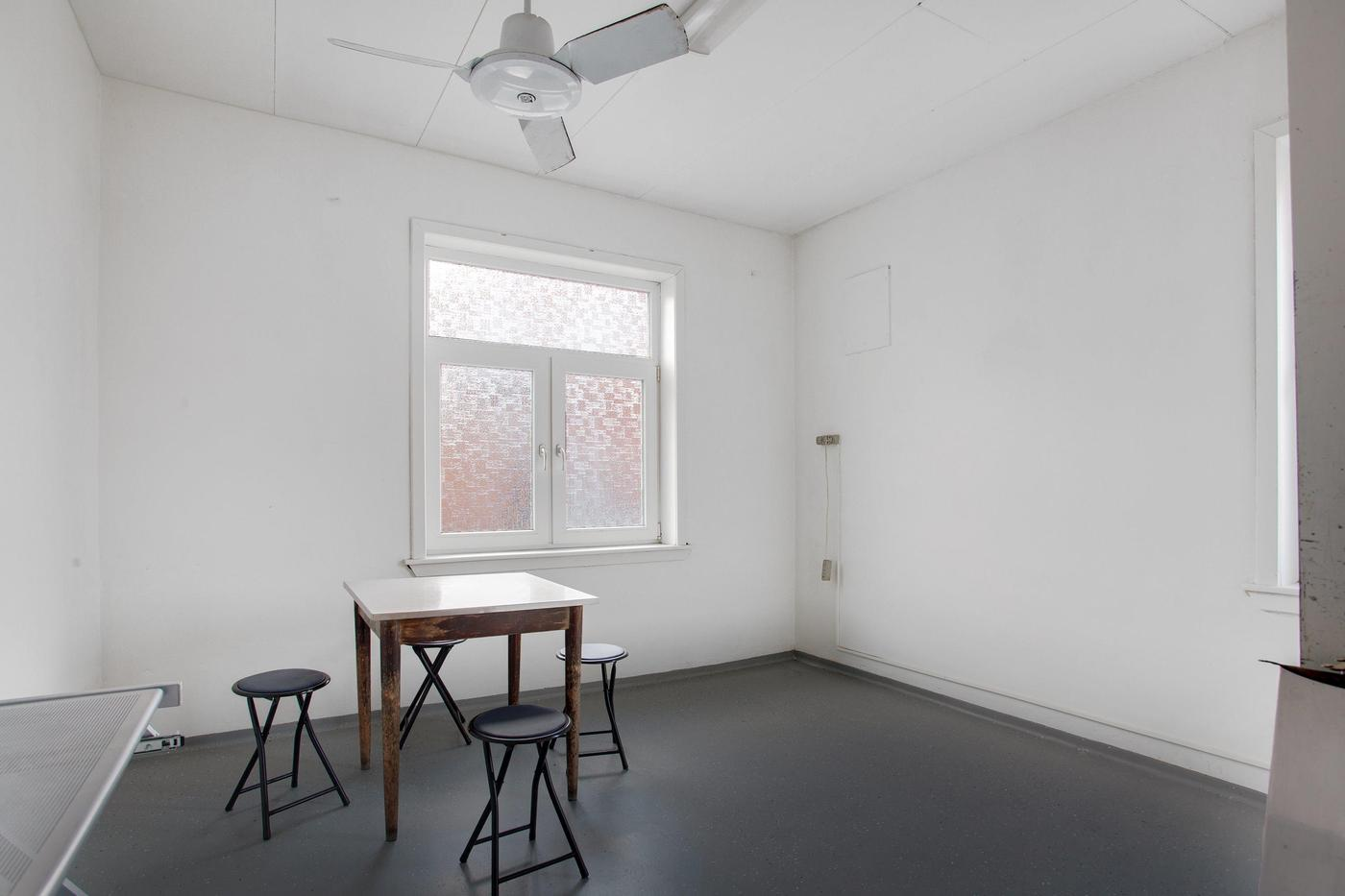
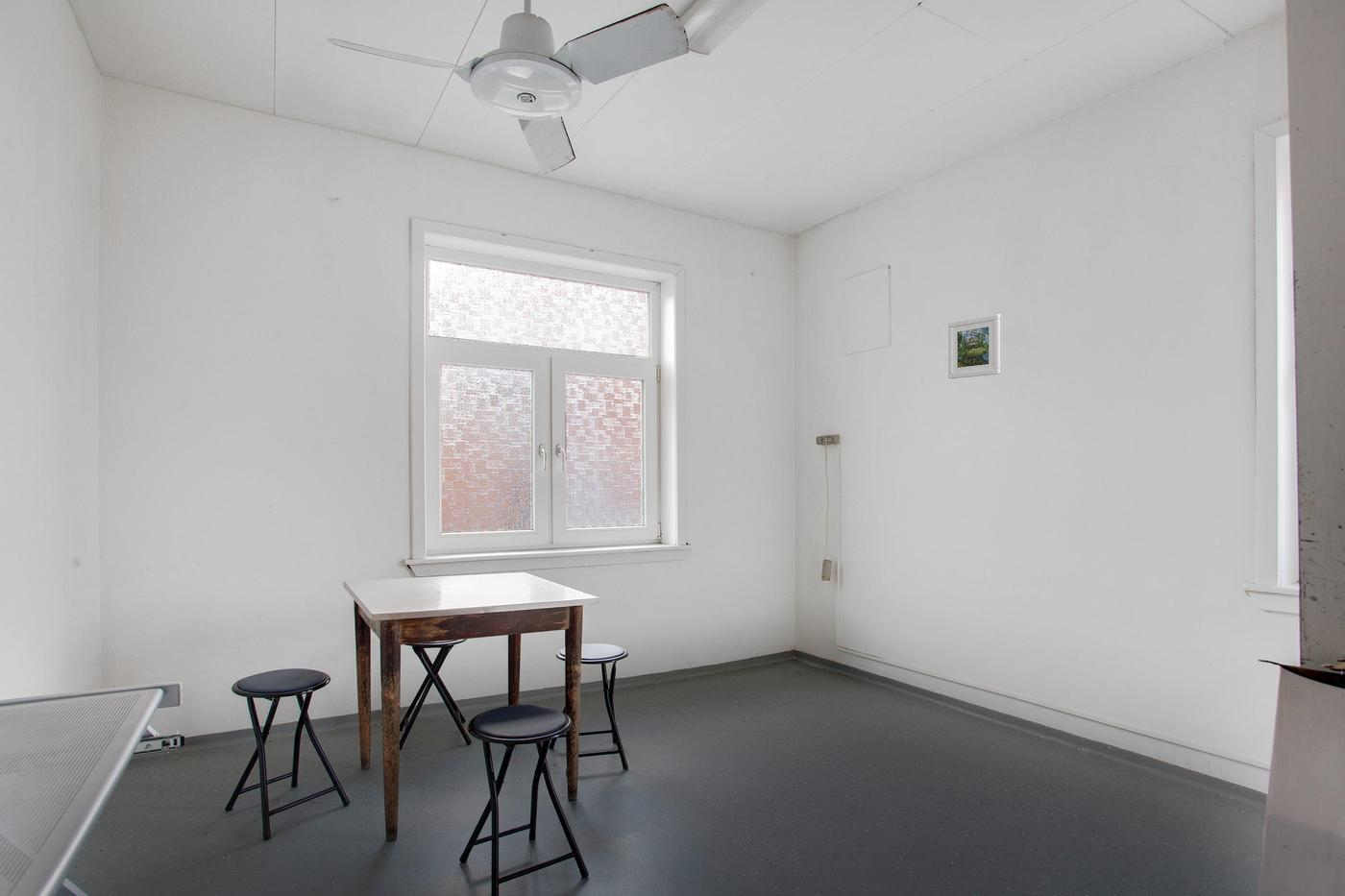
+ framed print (973, 348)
